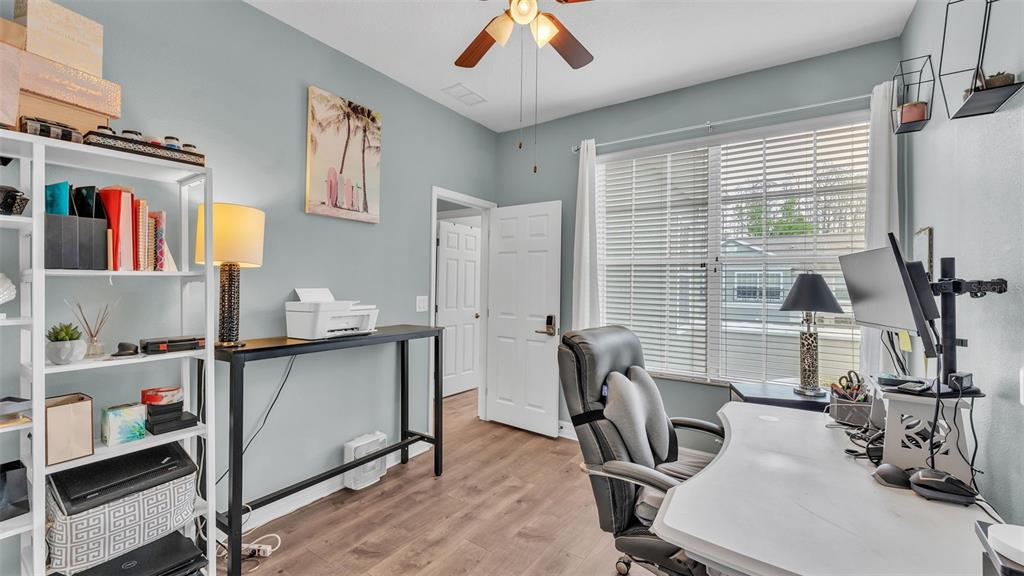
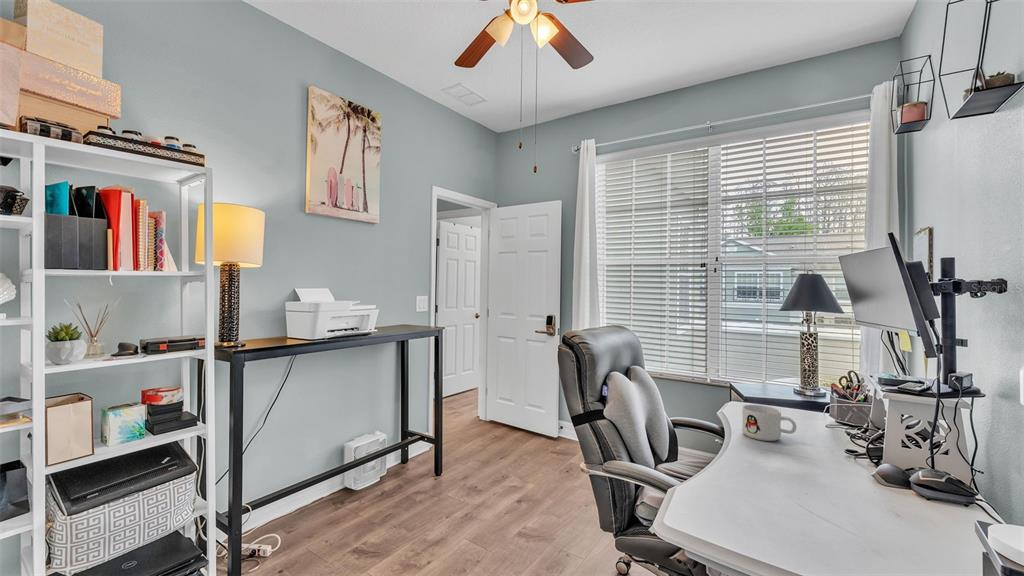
+ mug (768, 423)
